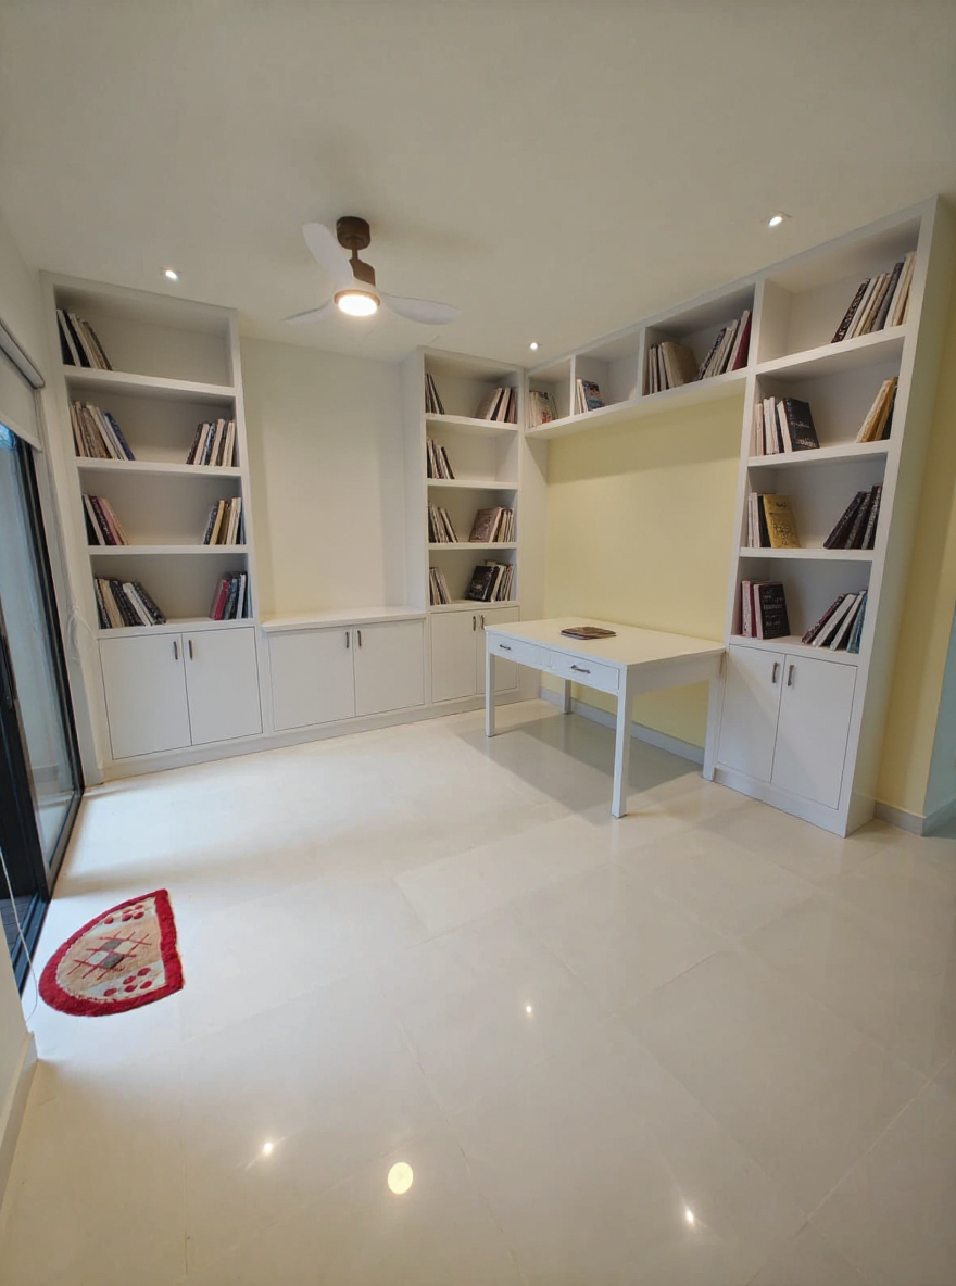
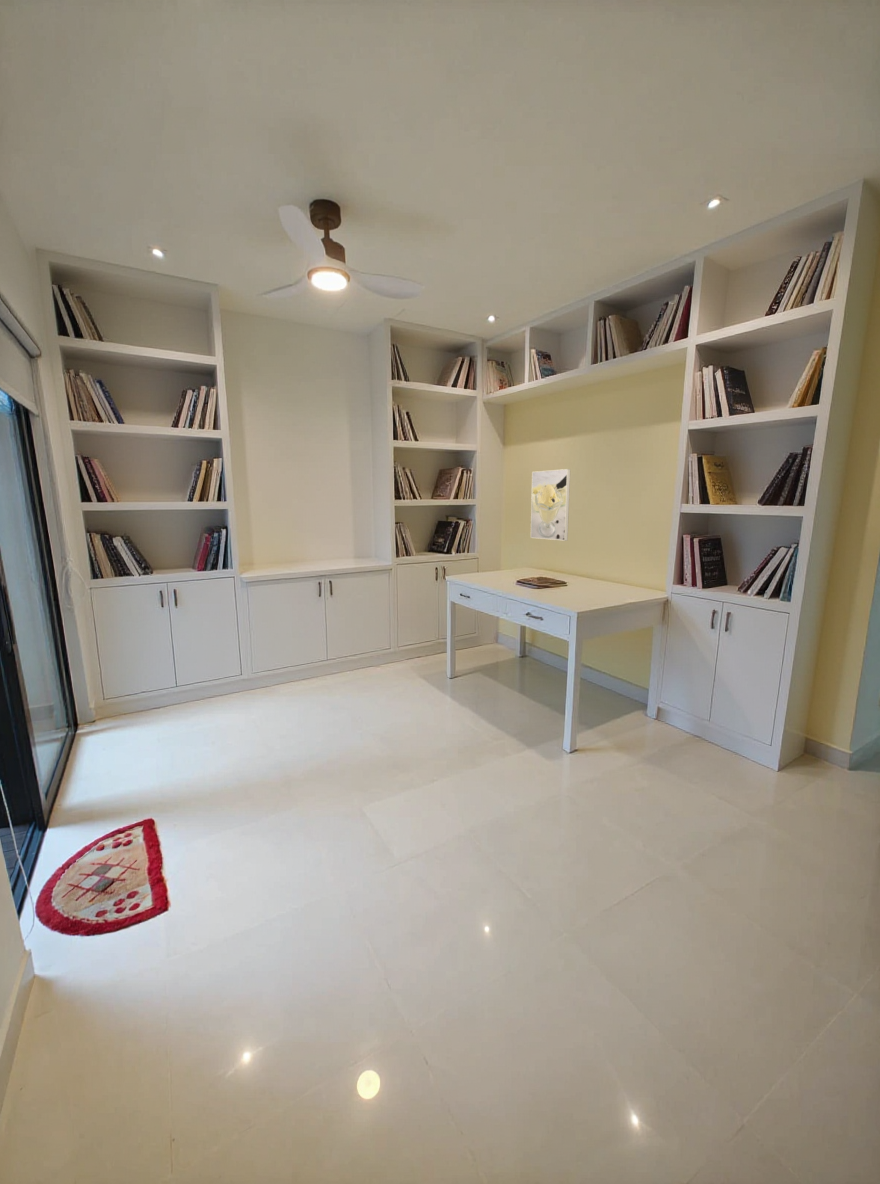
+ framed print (549, 505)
